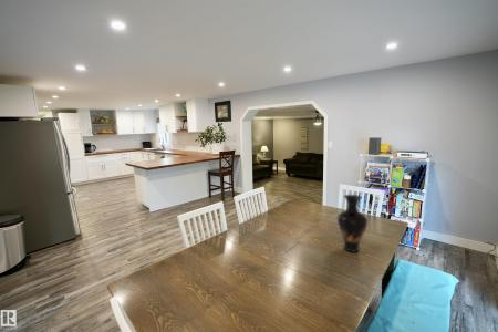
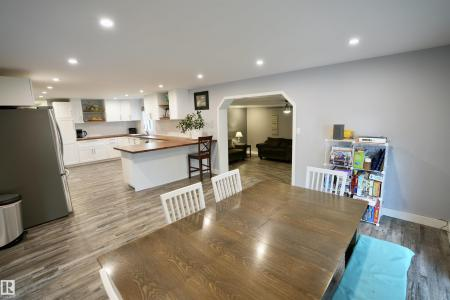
- vase (352, 222)
